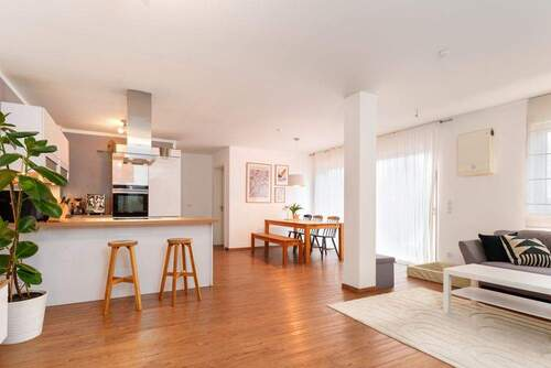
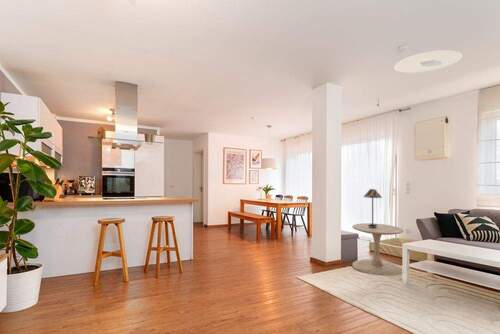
+ table lamp (372, 207)
+ side table (376, 247)
+ ceiling light (426, 59)
